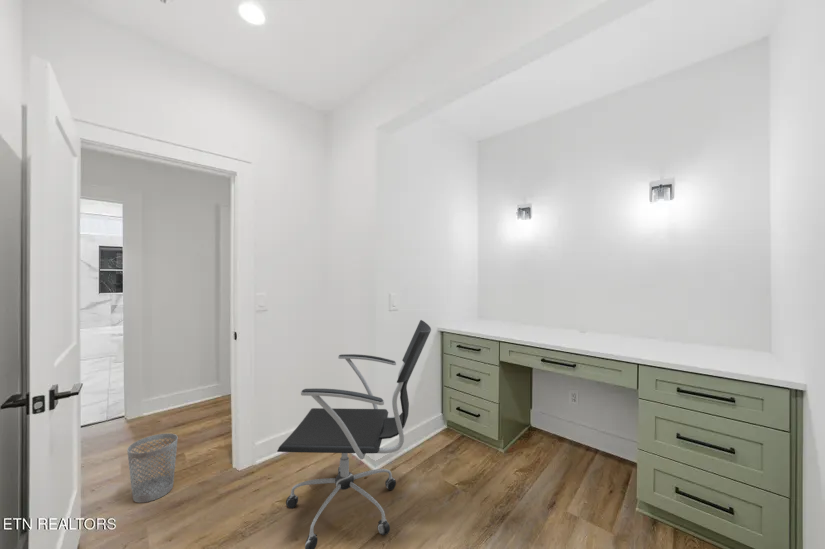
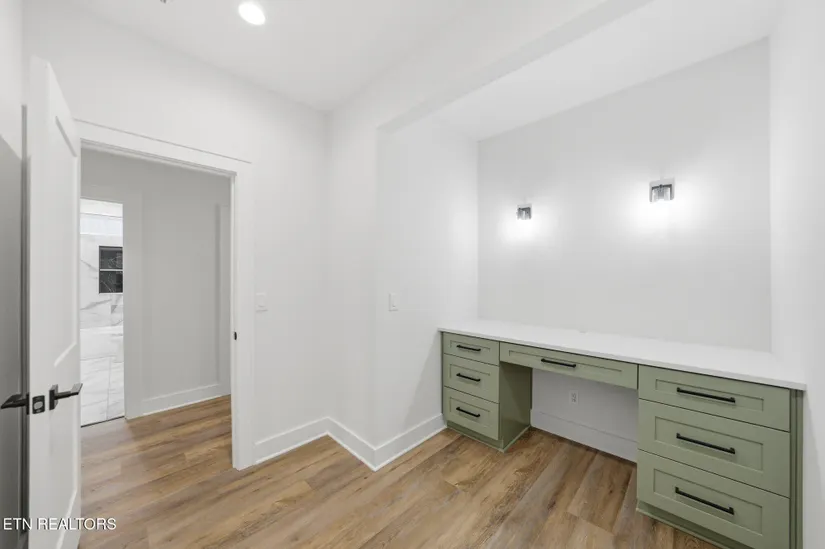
- office chair (358, 416)
- wastebasket (153, 467)
